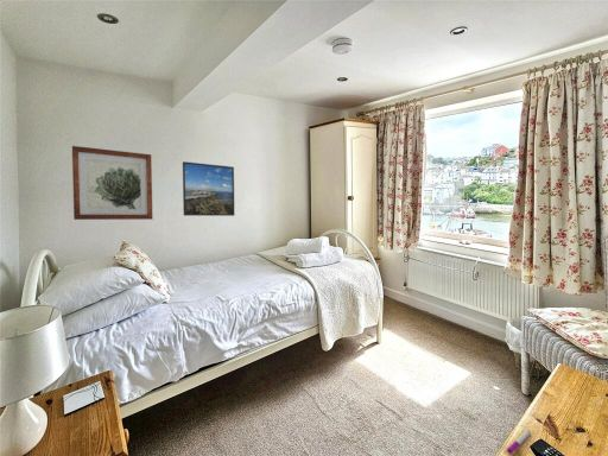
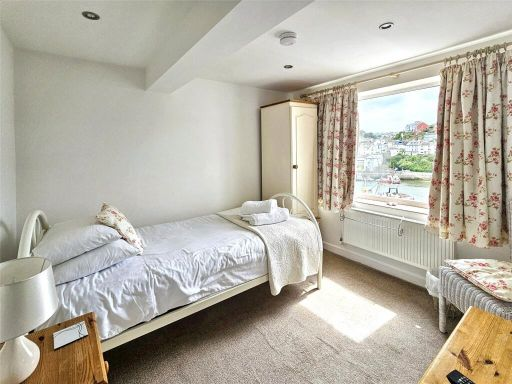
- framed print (209, 190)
- pen (519, 441)
- wall art (114, 184)
